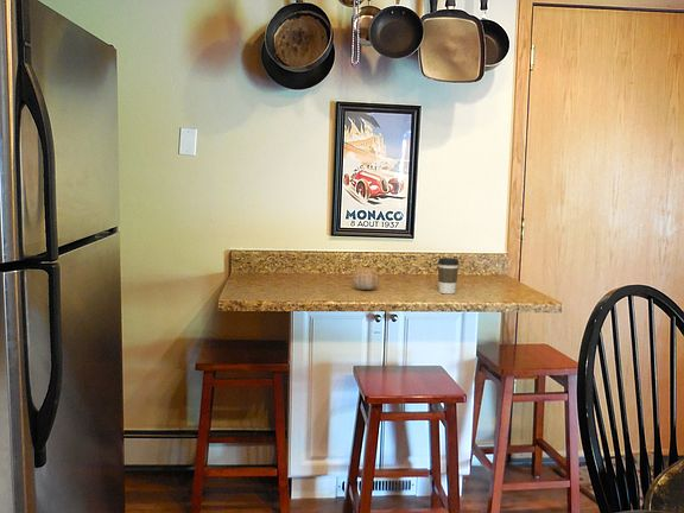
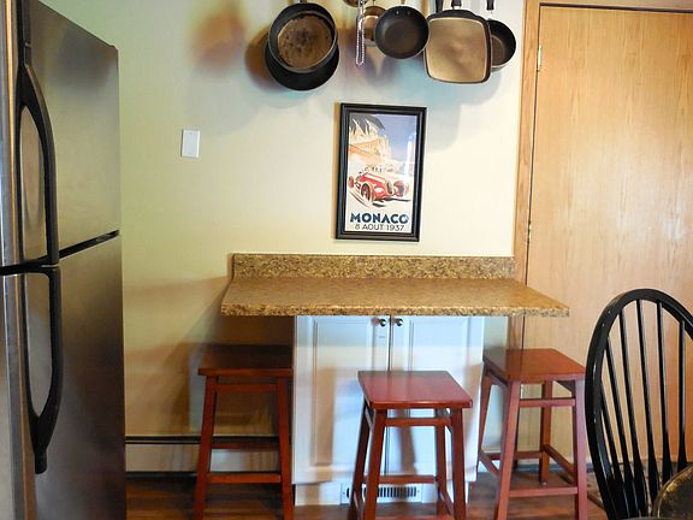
- fruit (365, 278)
- coffee cup (448, 276)
